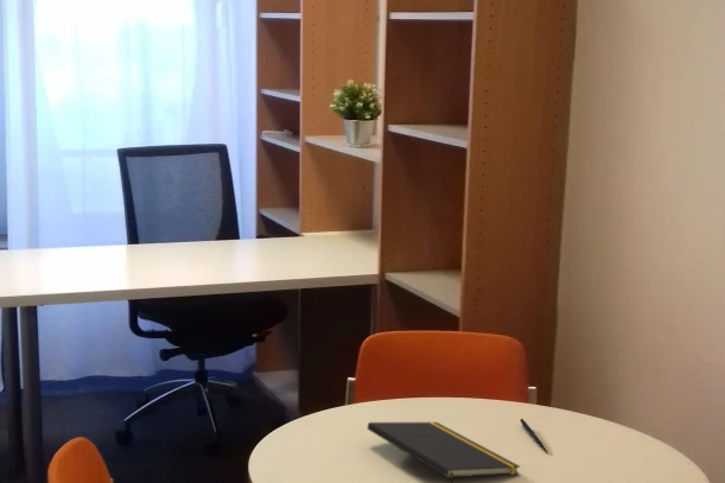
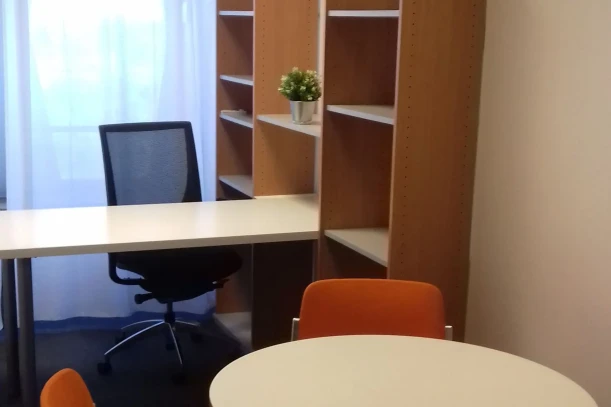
- notepad (440, 447)
- pen (533, 434)
